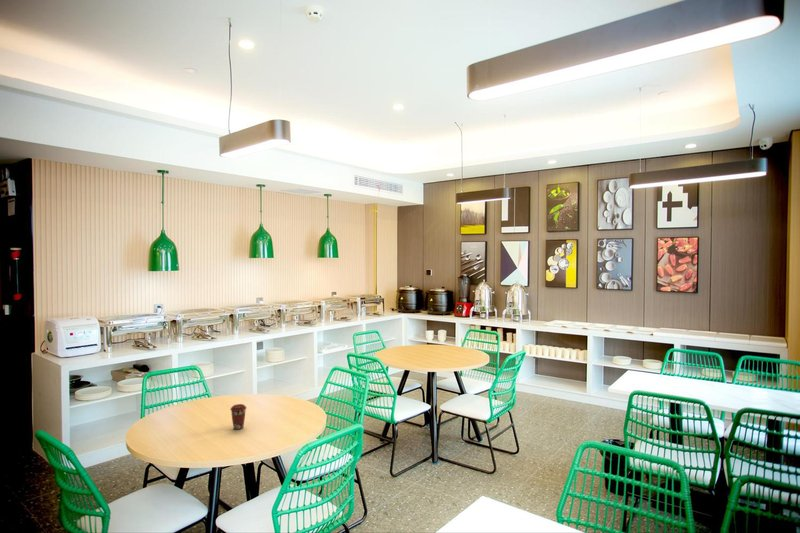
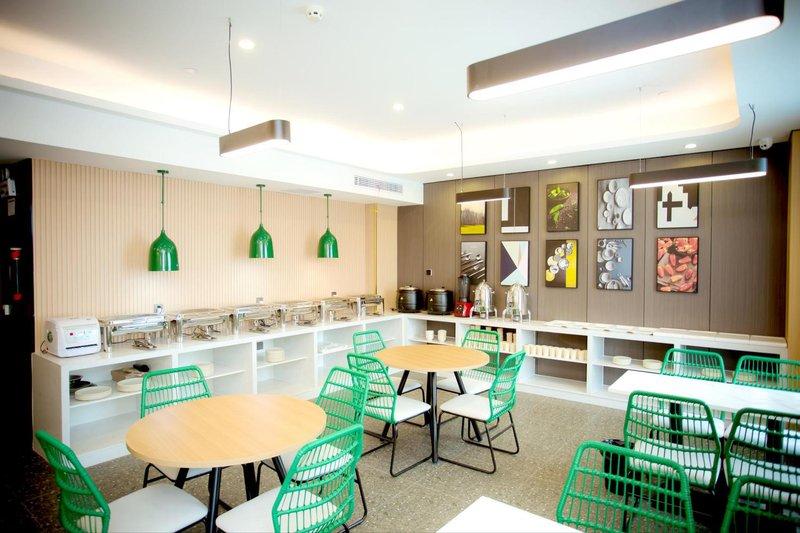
- coffee cup (238, 416)
